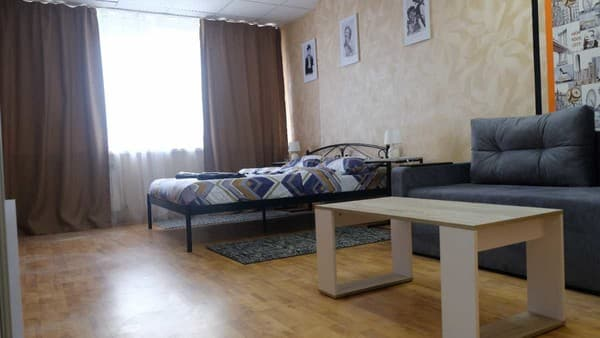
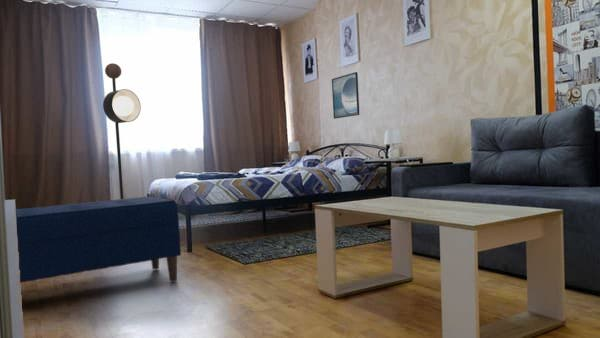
+ floor lamp (117, 154)
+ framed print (345, 96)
+ bench (79, 248)
